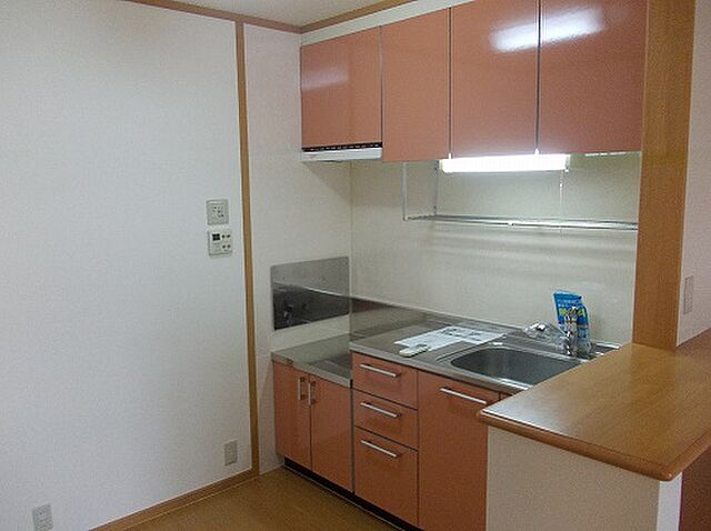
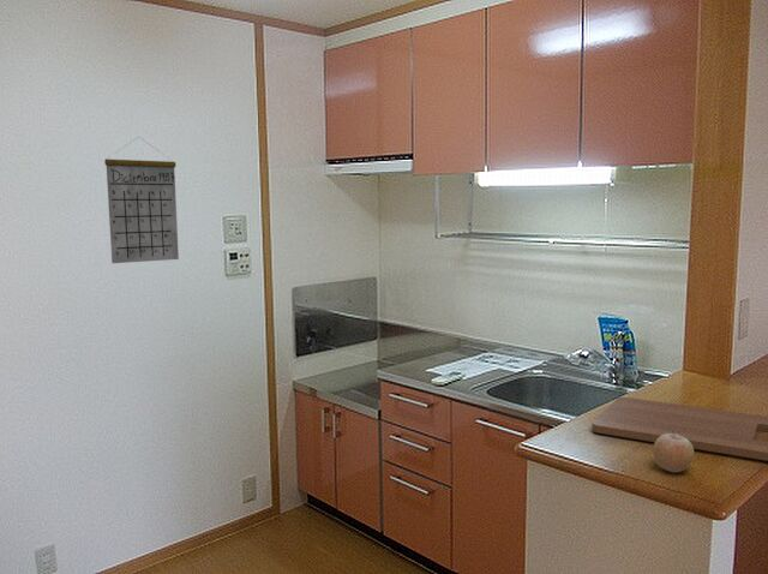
+ calendar (143, 198)
+ fruit (673, 449)
+ cutting board (690, 425)
